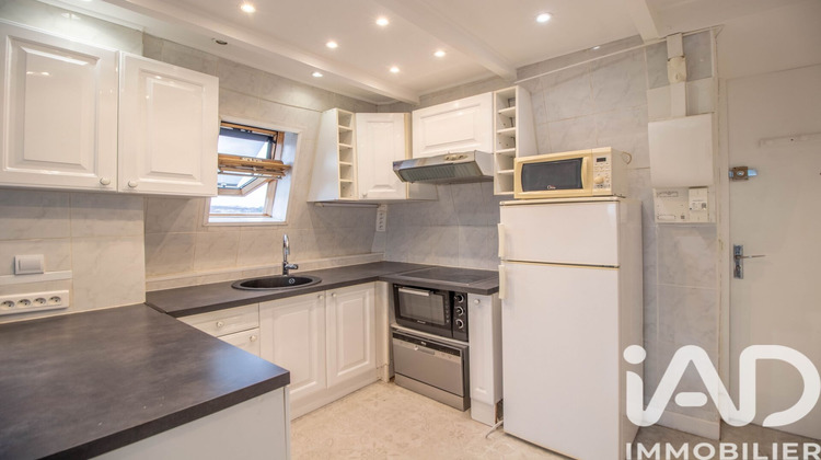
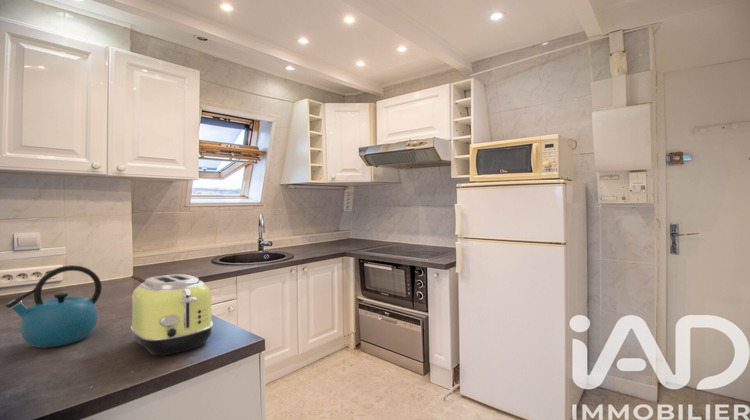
+ kettle (56, 304)
+ toaster (173, 311)
